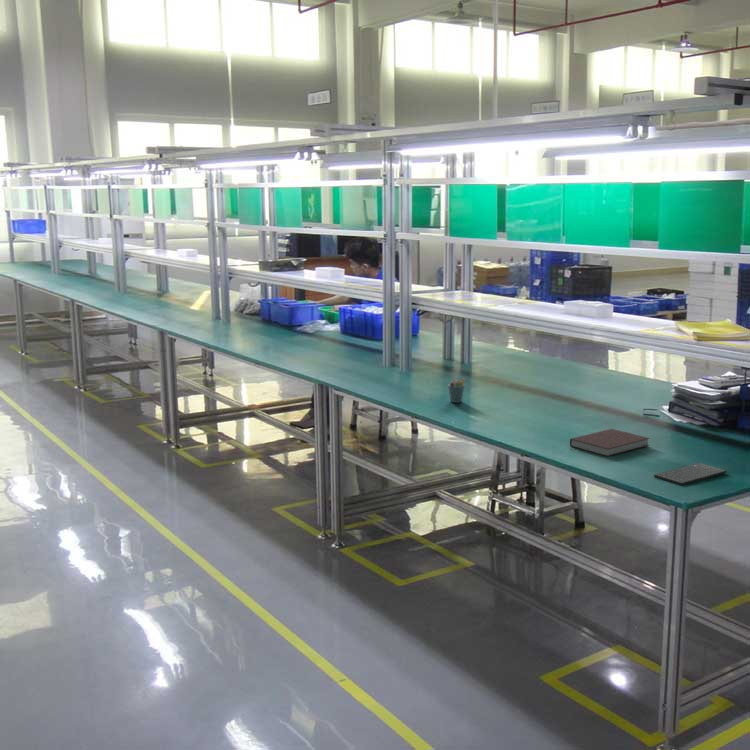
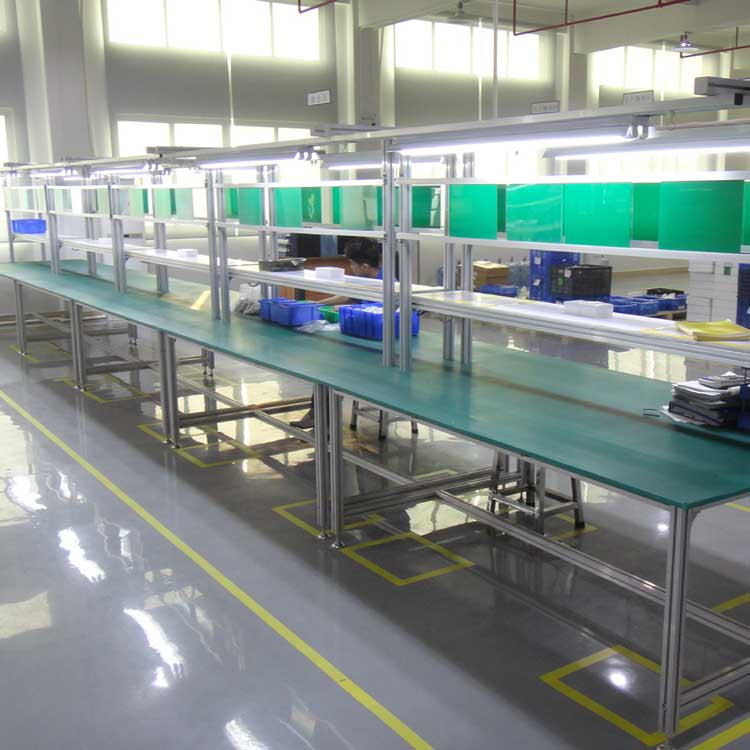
- notebook (609, 442)
- keyboard (690, 473)
- pen holder (456, 388)
